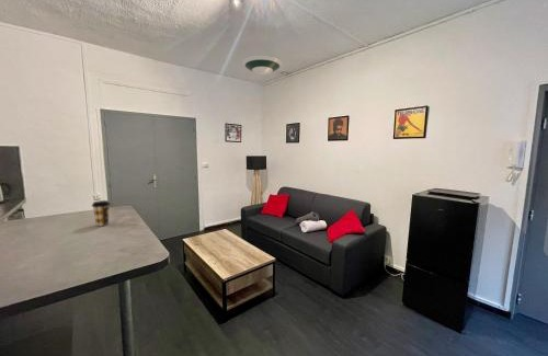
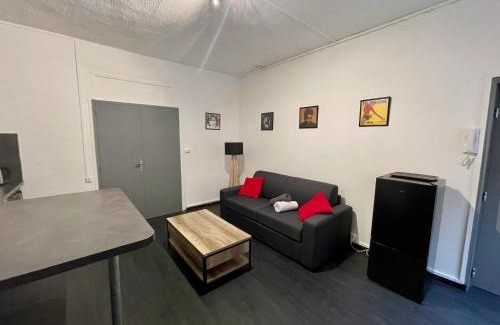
- coffee cup (101, 213)
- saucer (262, 68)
